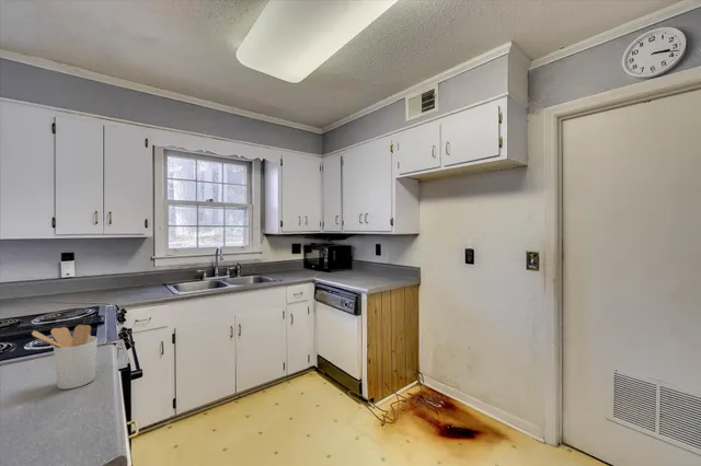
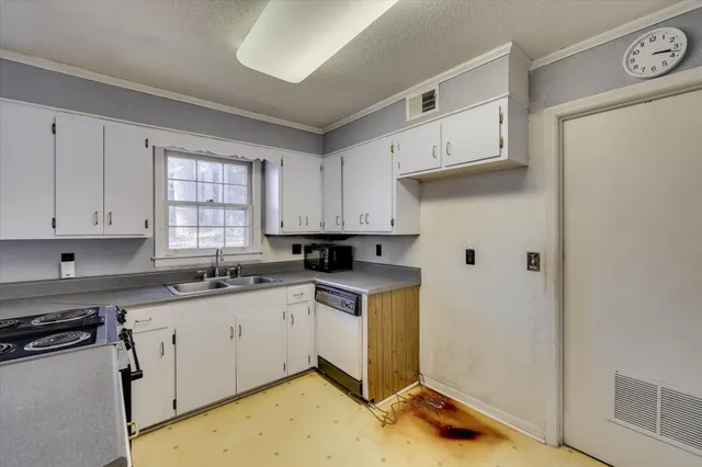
- utensil holder (65, 354)
